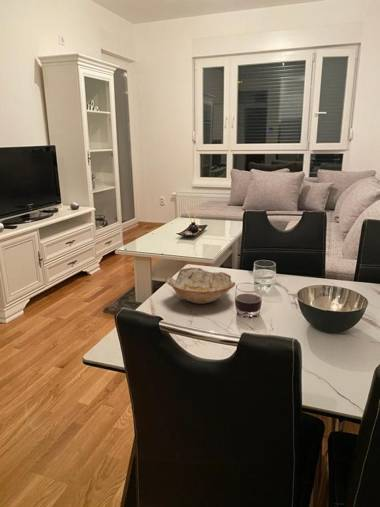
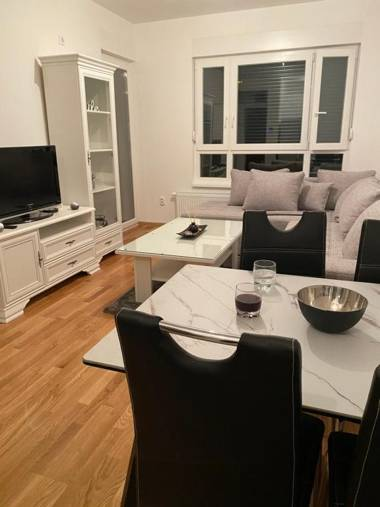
- bowl (201, 288)
